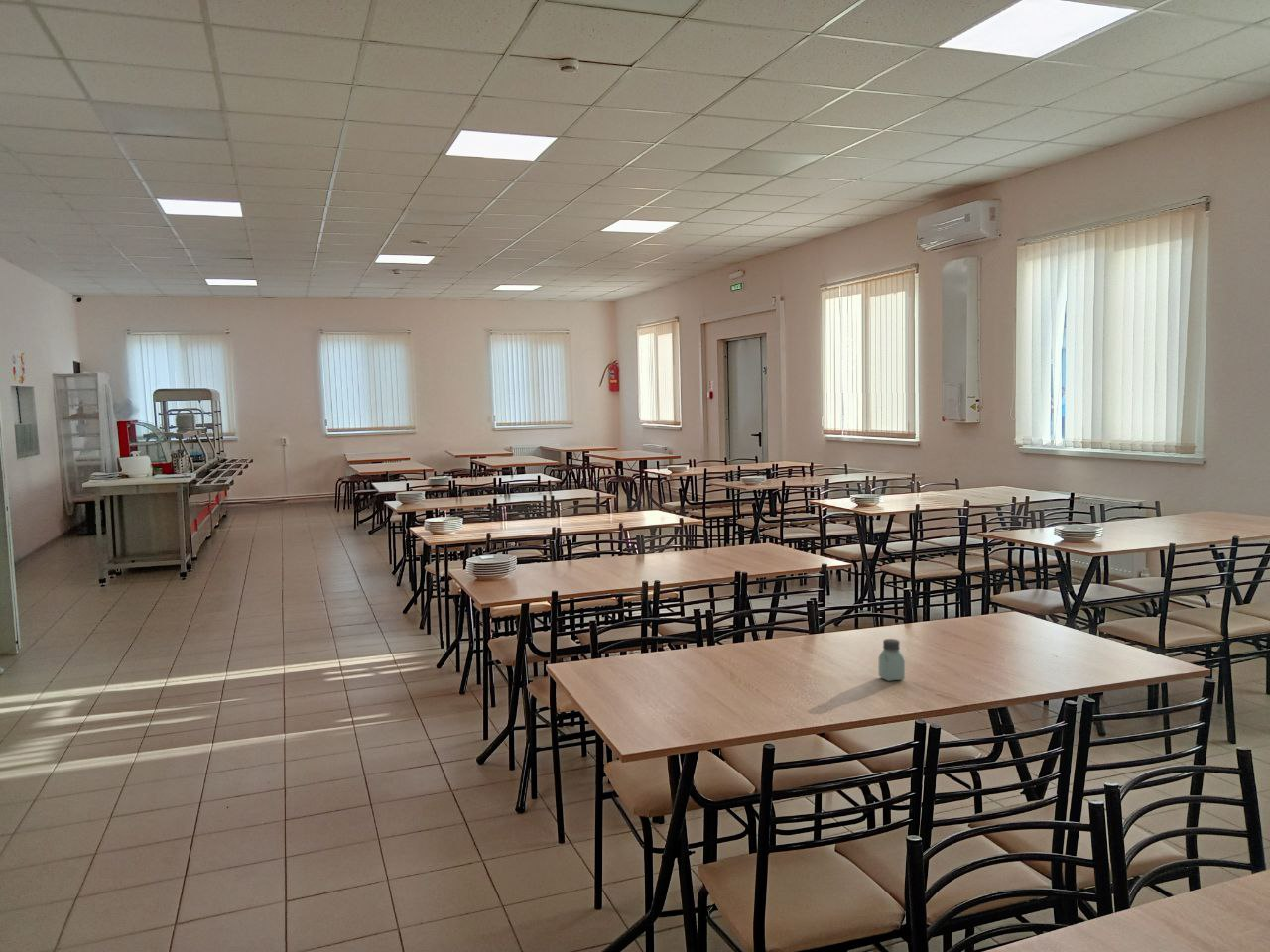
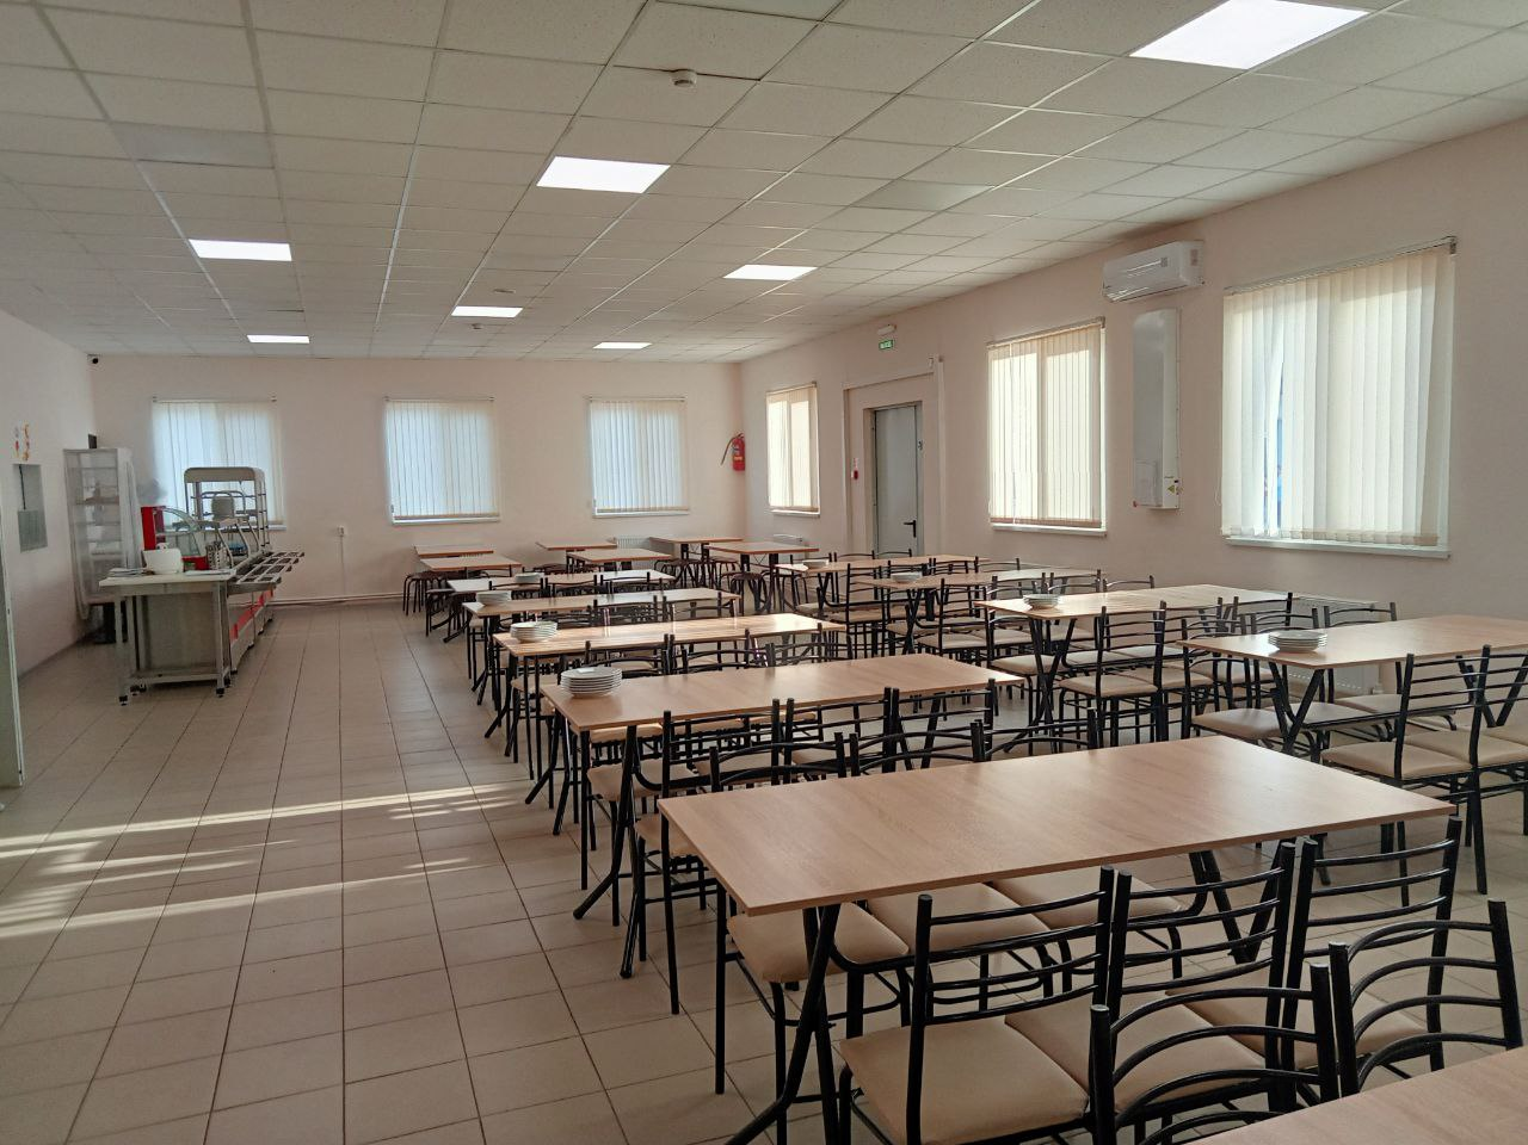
- saltshaker (891, 658)
